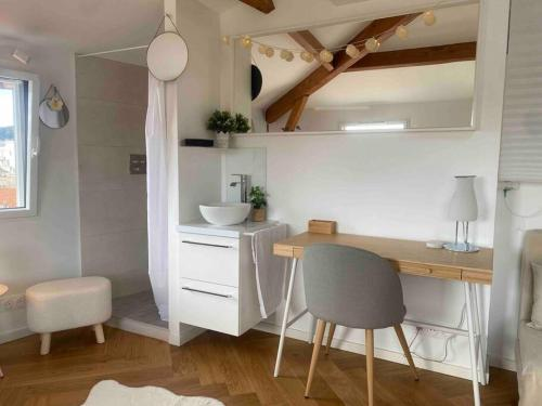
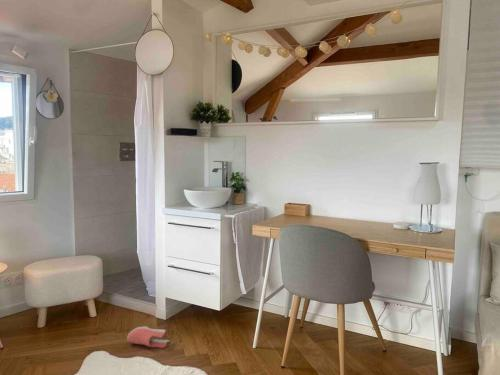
+ shoe (147, 337)
